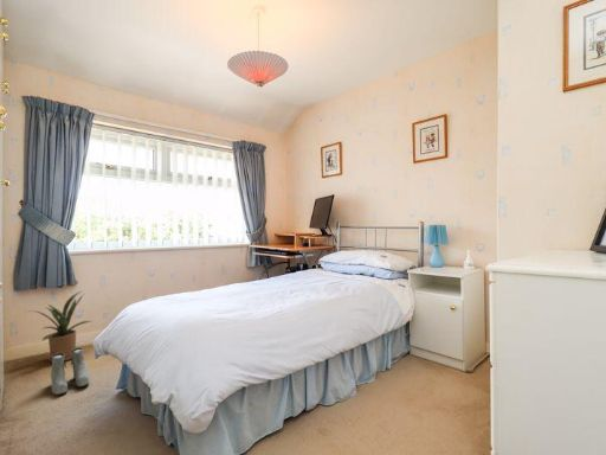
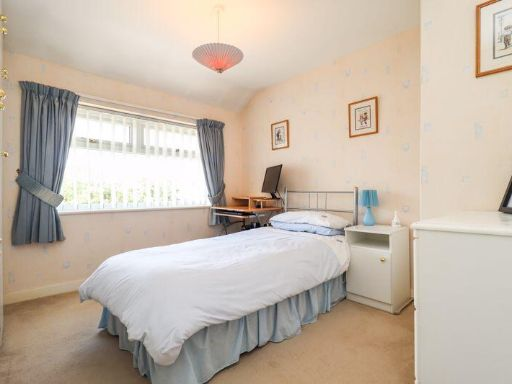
- house plant (59, 326)
- boots (71, 366)
